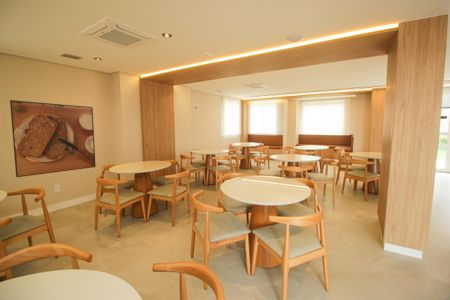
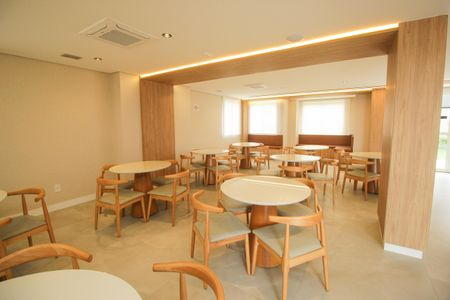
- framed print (58, 138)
